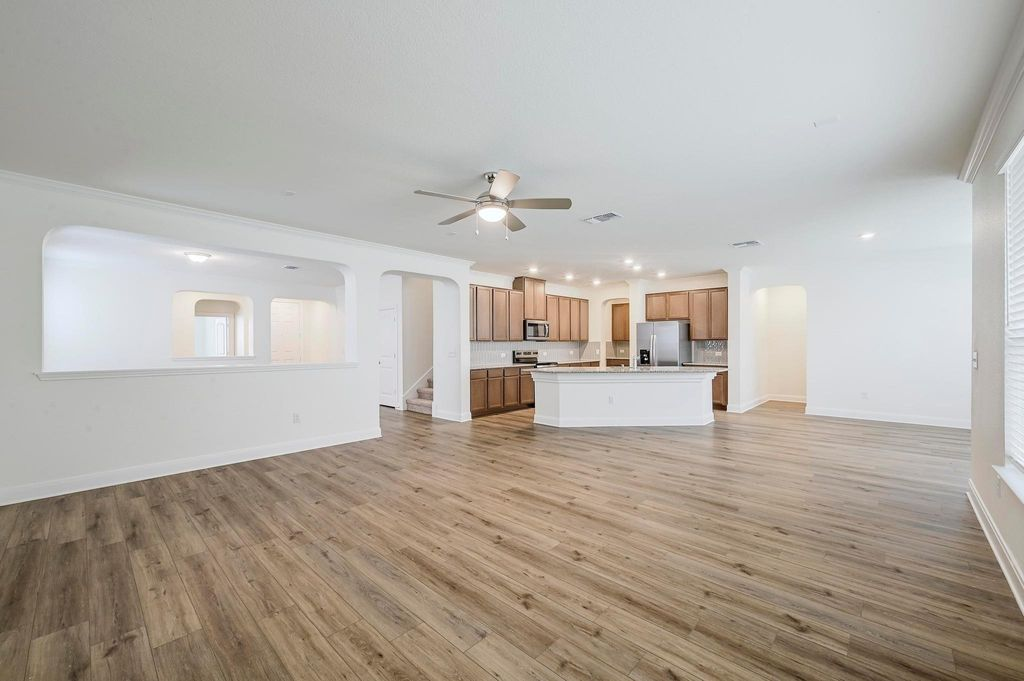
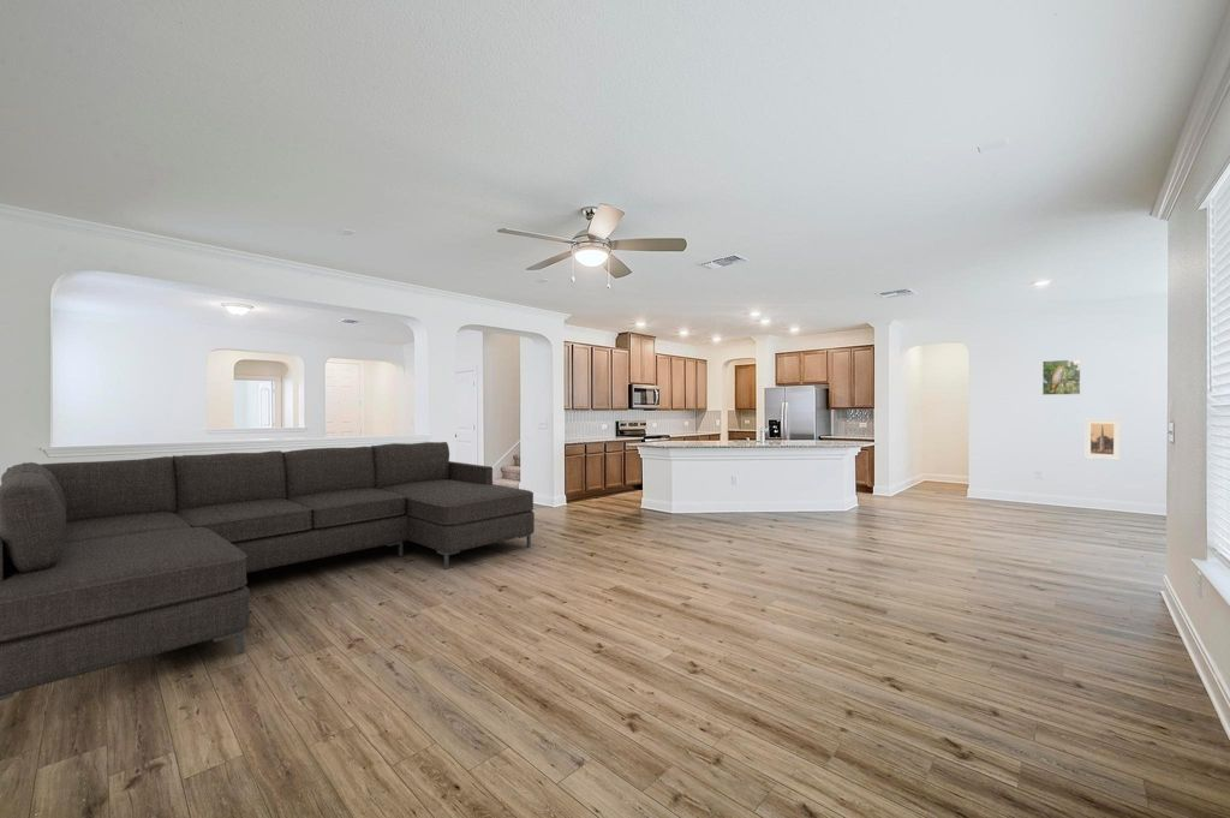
+ sofa (321, 515)
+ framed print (1061, 377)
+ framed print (1101, 438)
